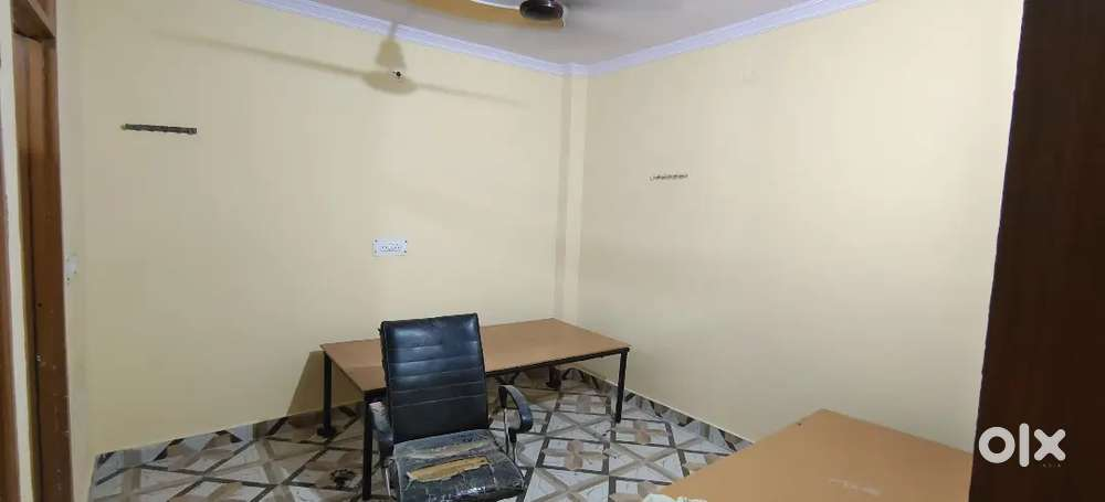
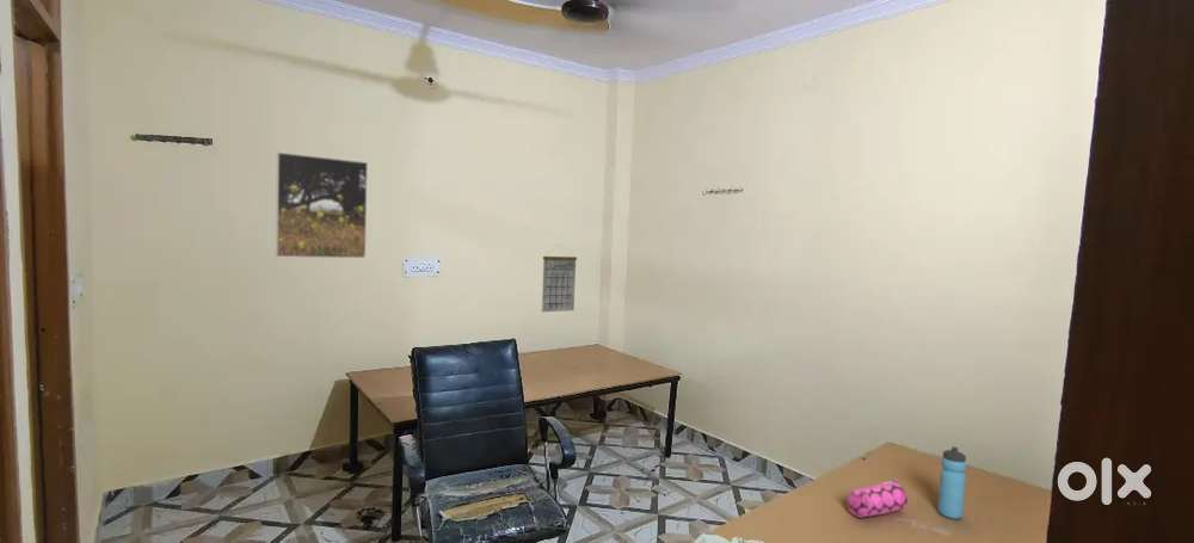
+ calendar (559, 277)
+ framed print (322, 208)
+ water bottle (952, 481)
+ pencil case (876, 498)
